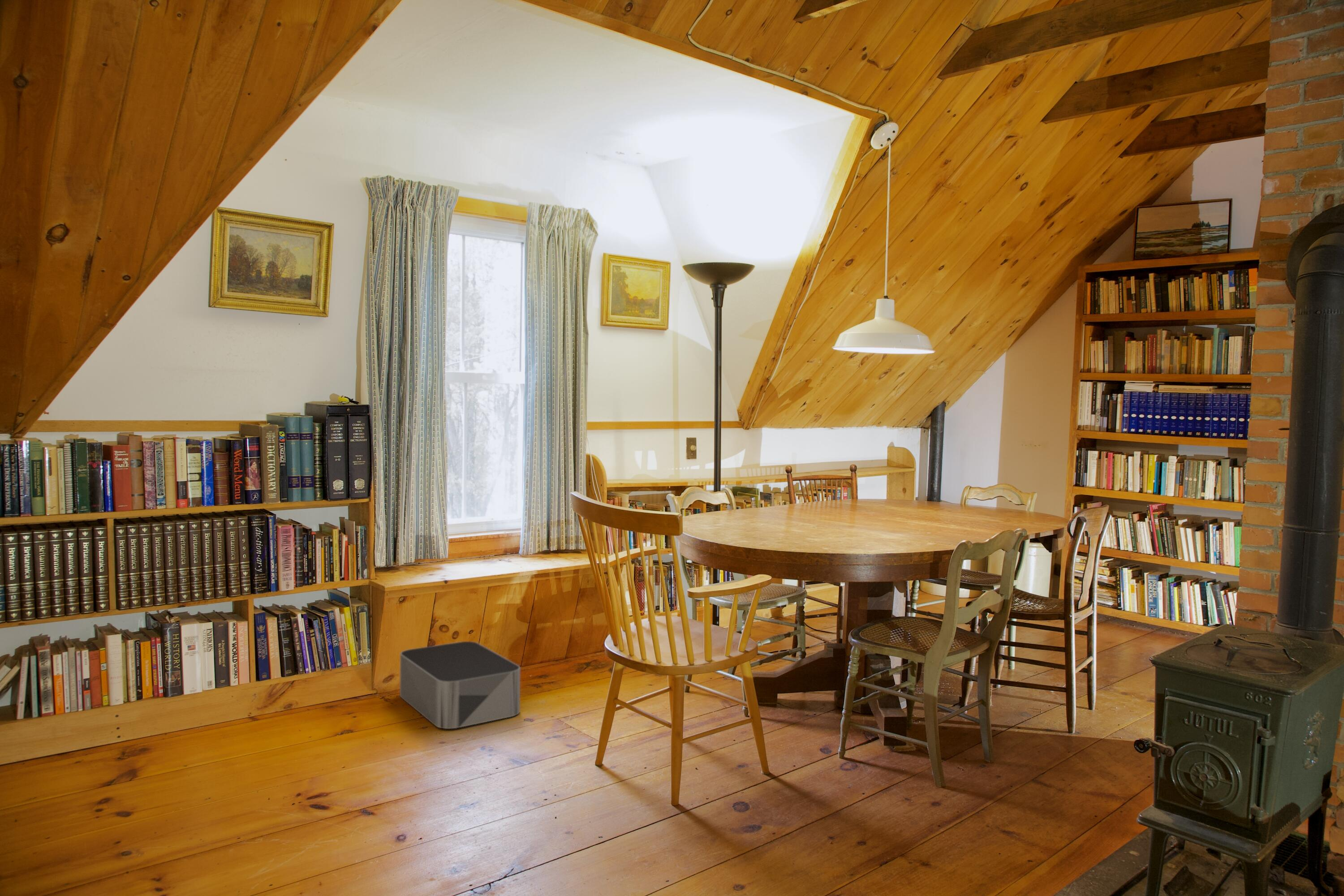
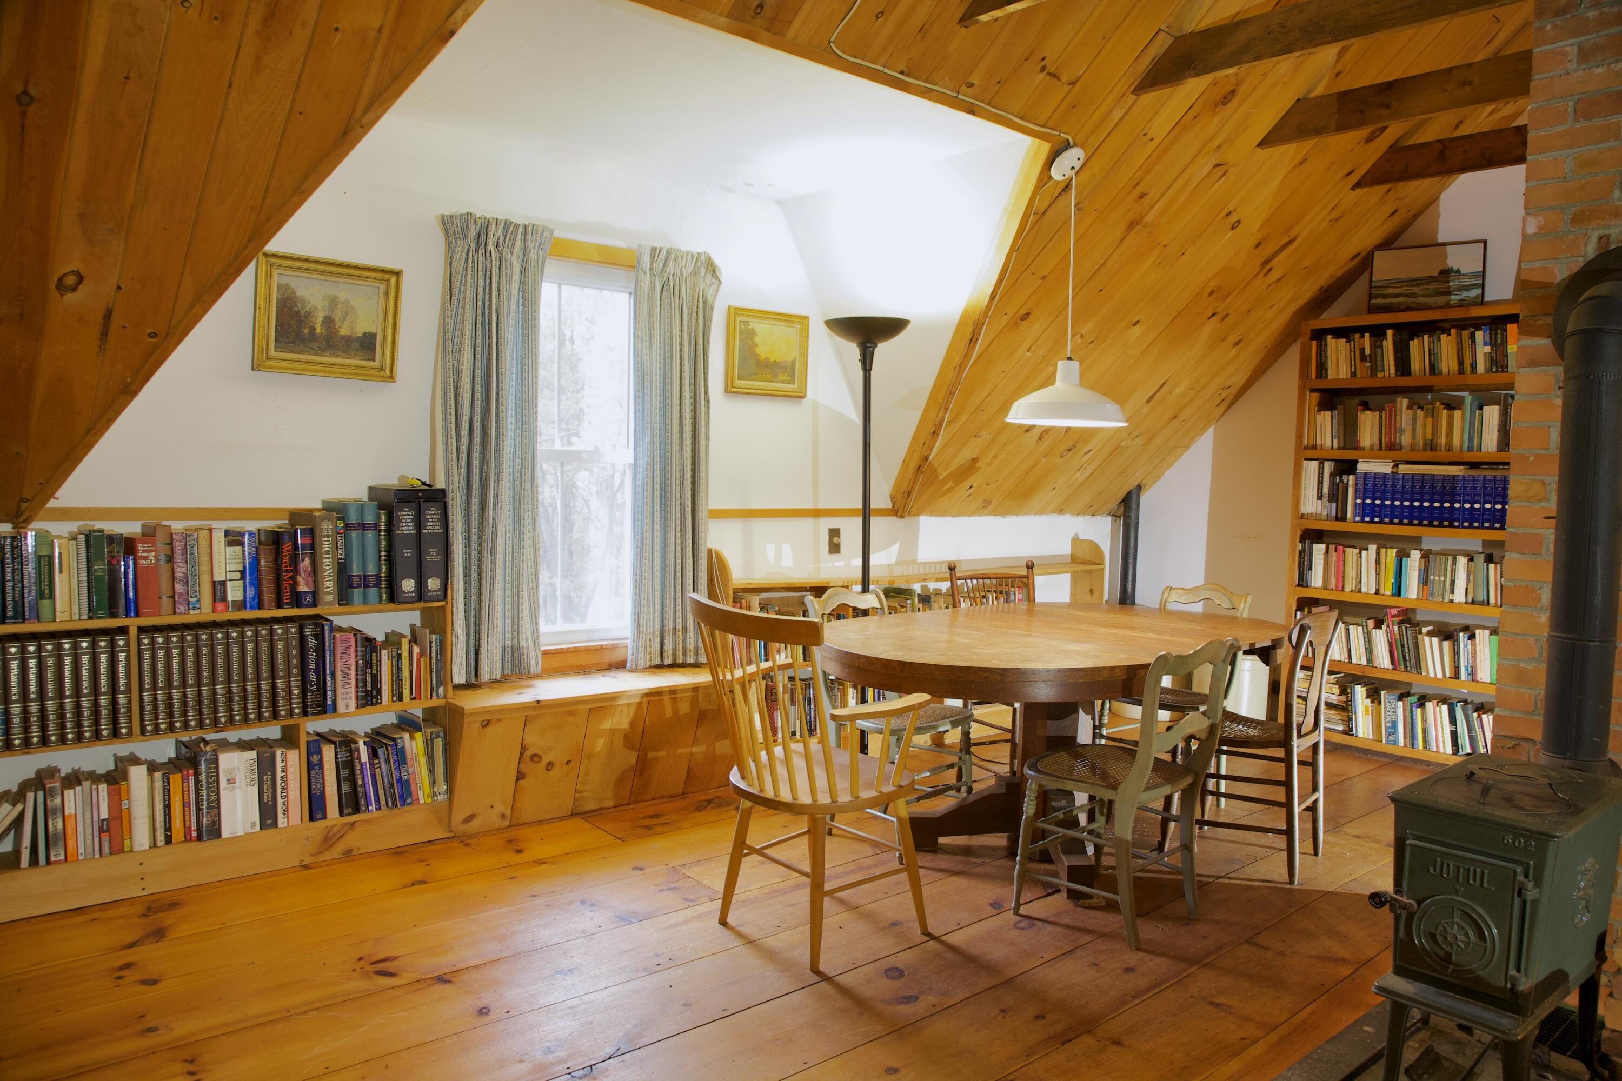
- storage bin (458, 681)
